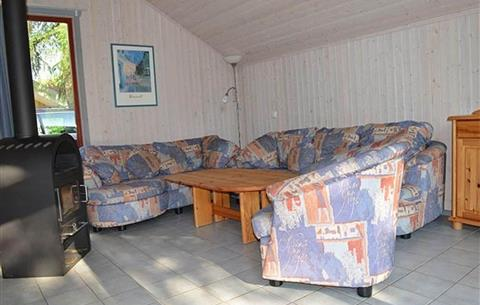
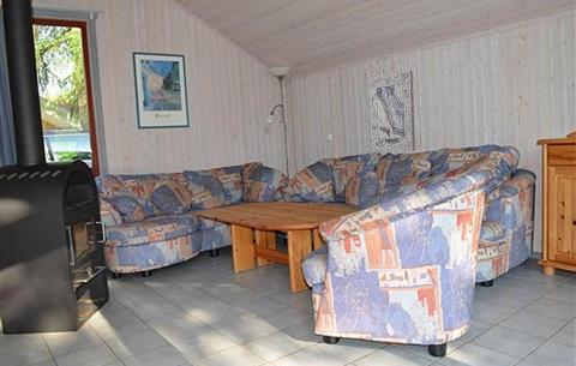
+ wall art (391, 113)
